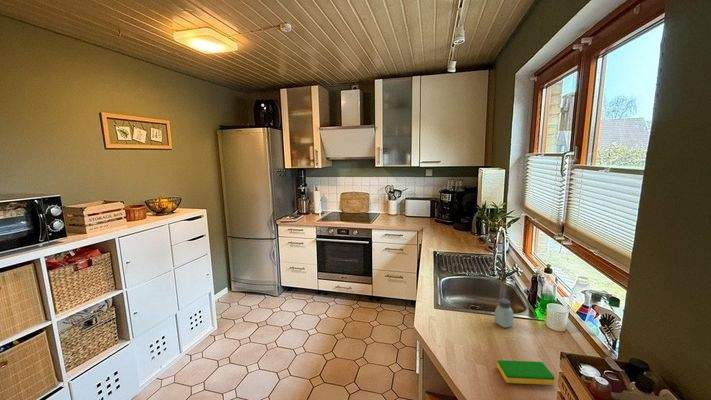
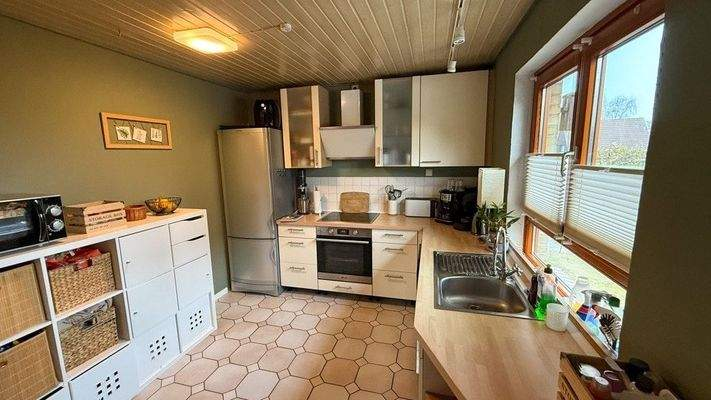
- dish sponge (524, 372)
- saltshaker (504, 312)
